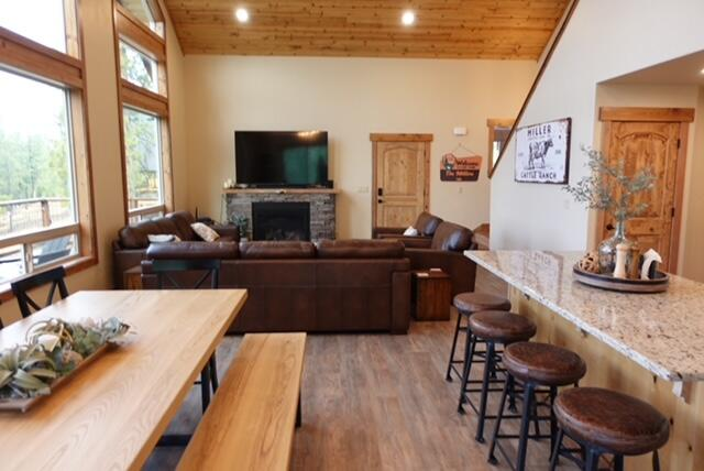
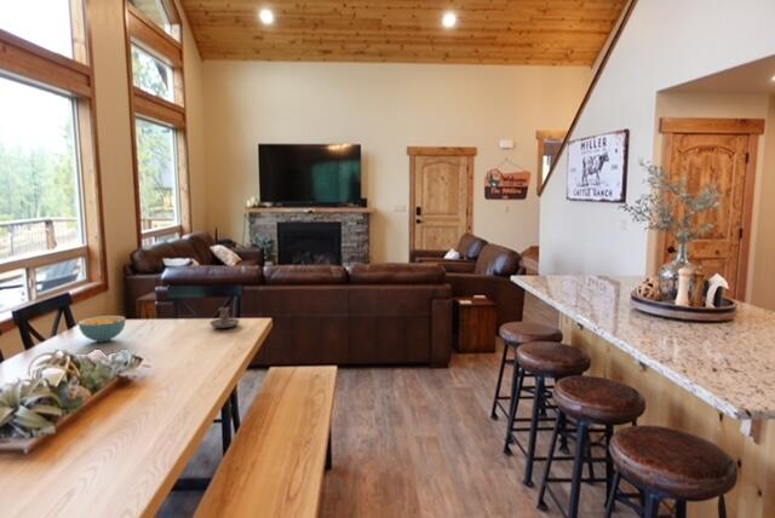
+ cereal bowl (102, 329)
+ candle holder (224, 317)
